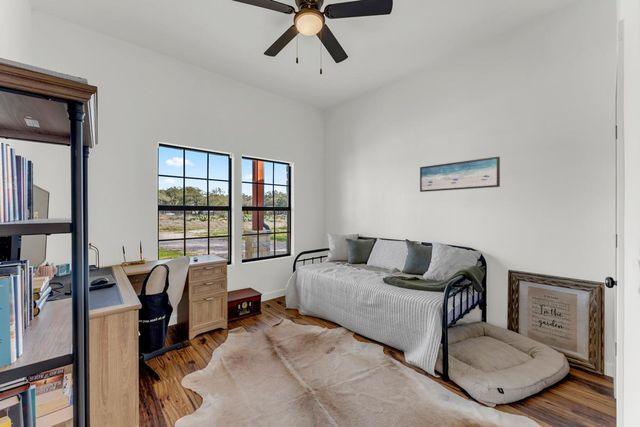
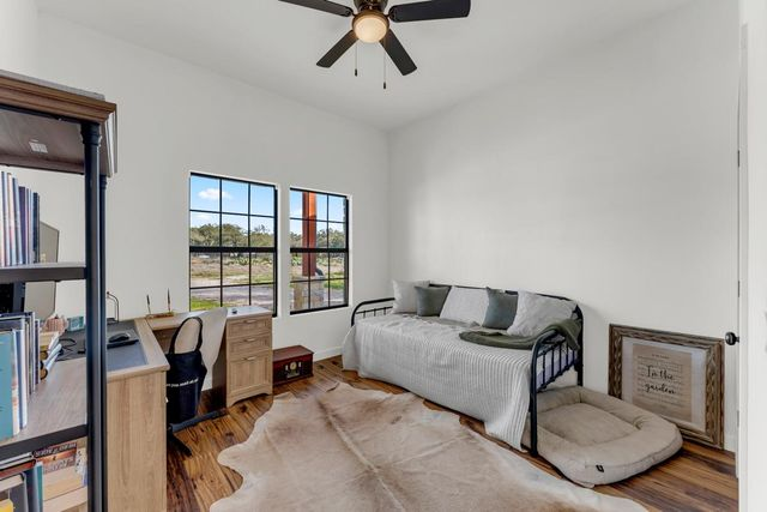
- wall art (455, 176)
